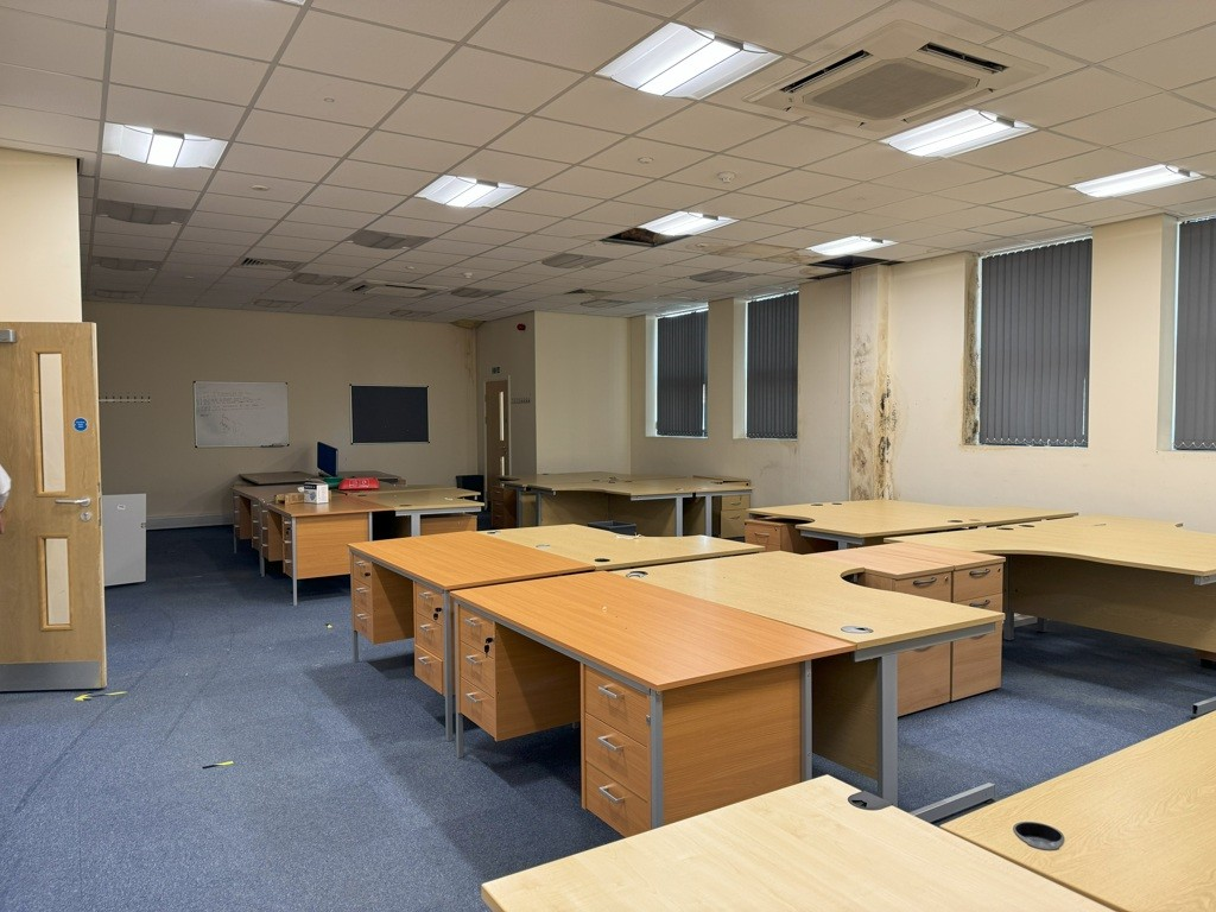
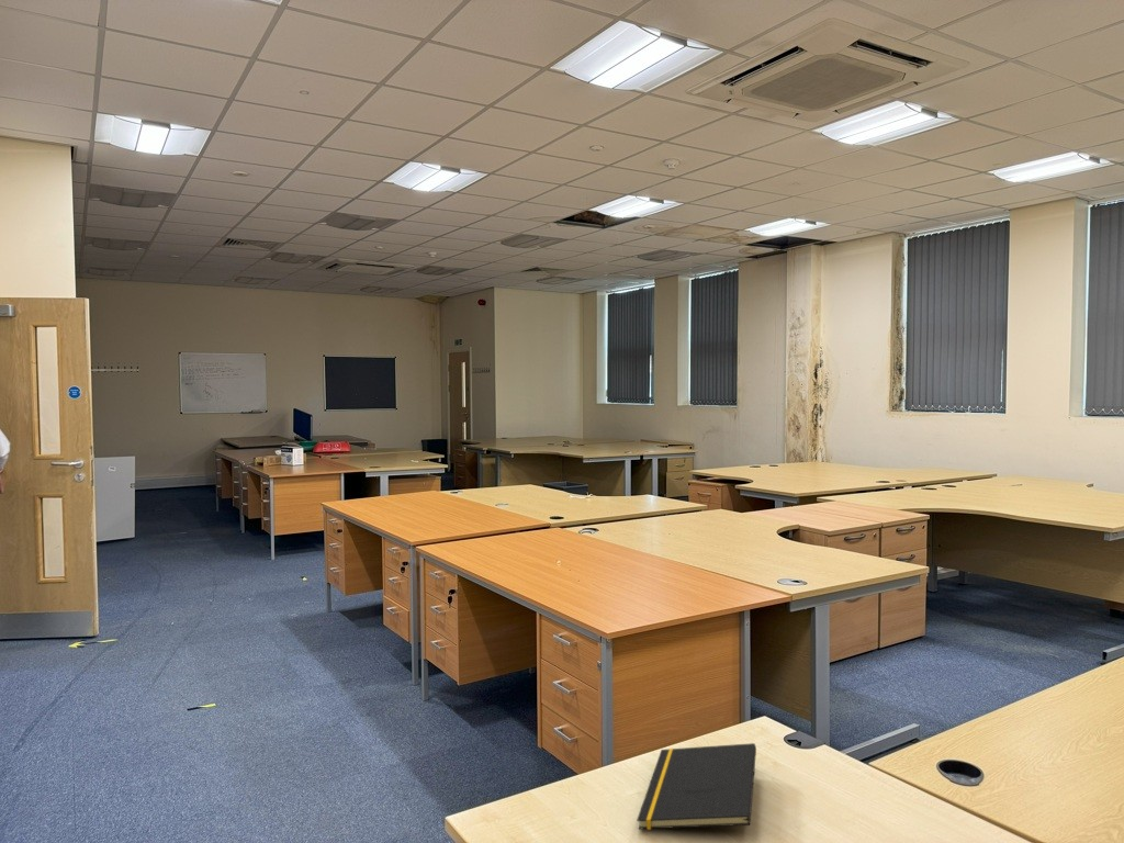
+ notepad (700, 783)
